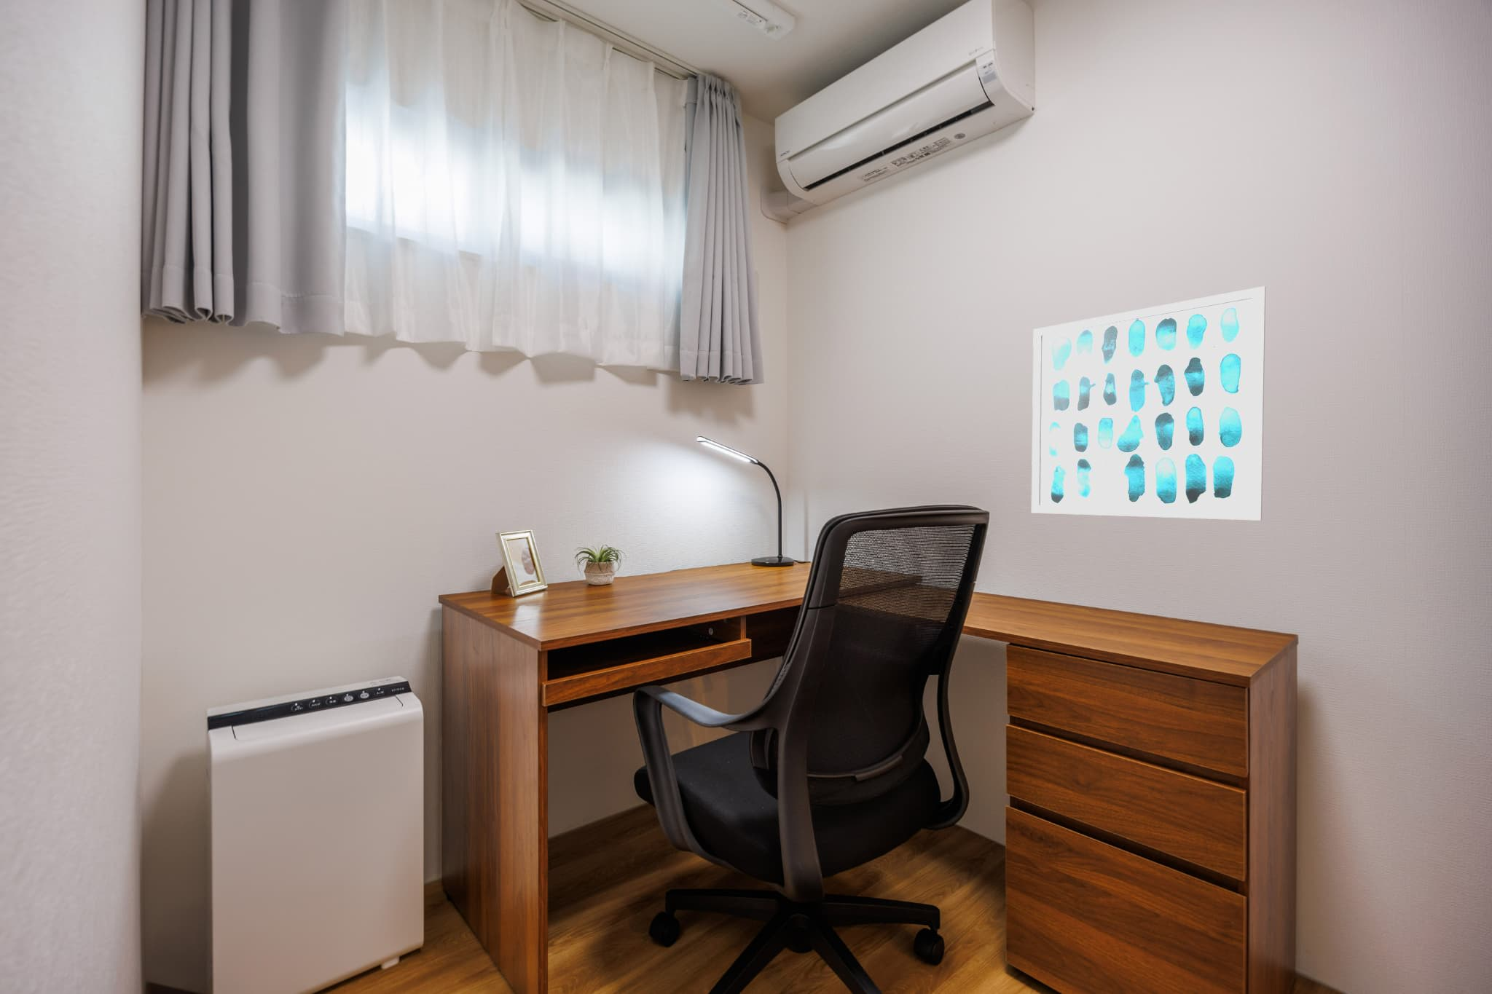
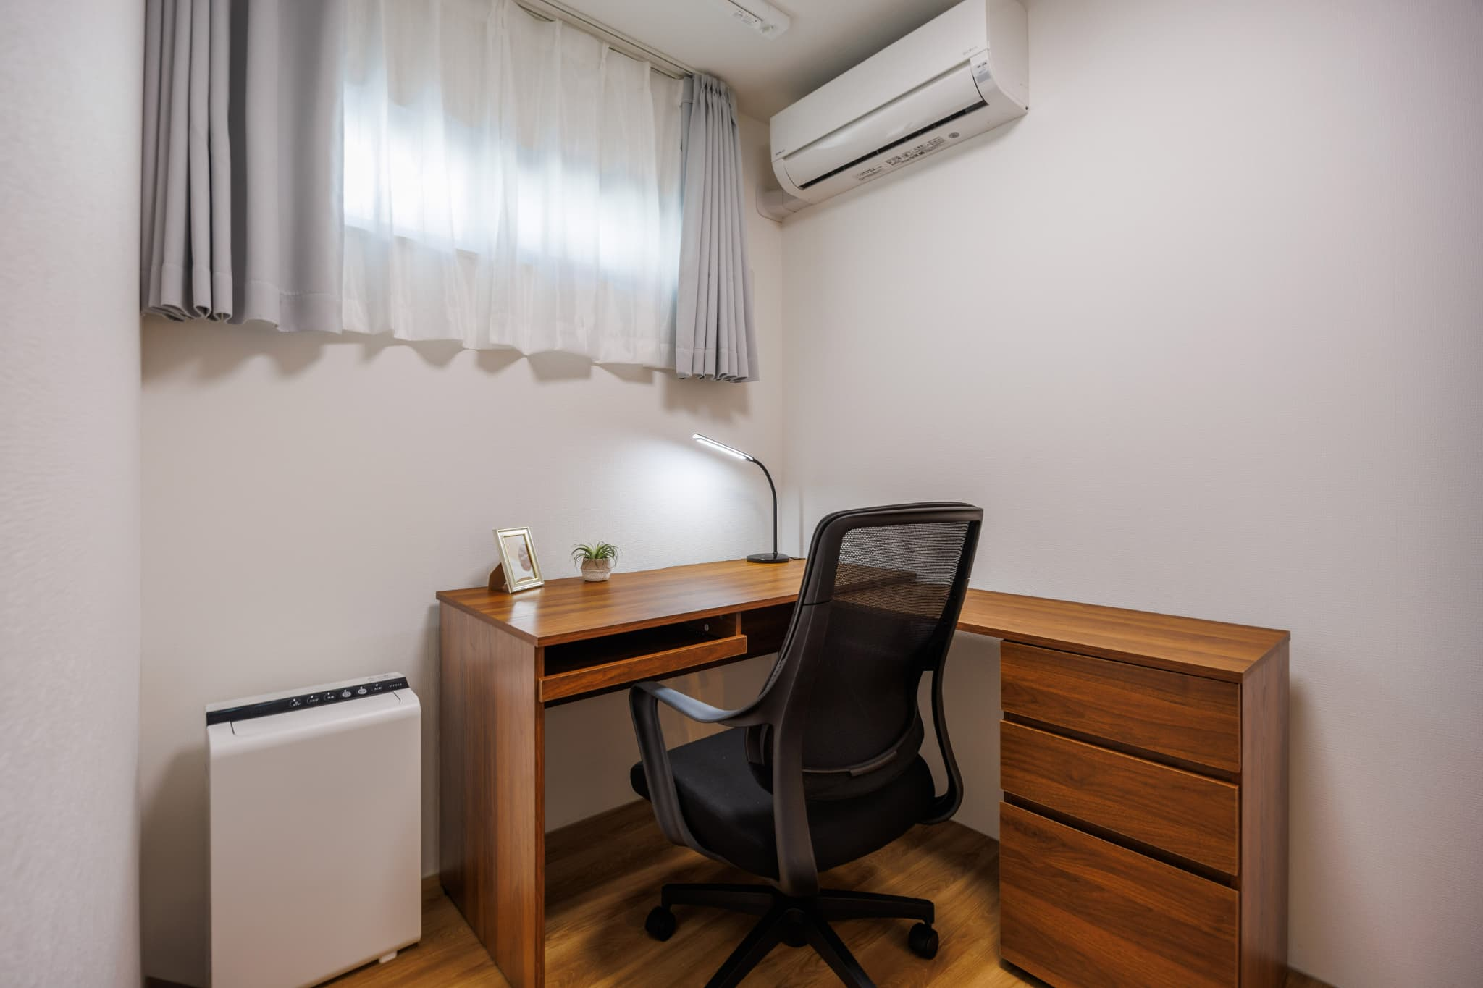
- wall art (1134, 413)
